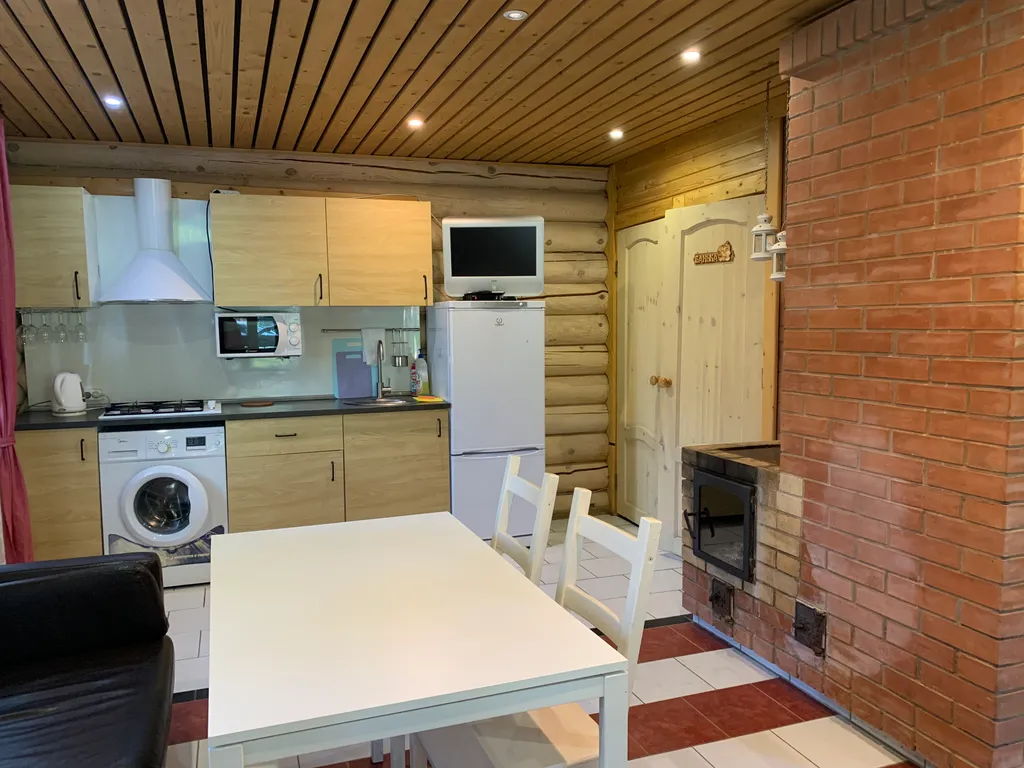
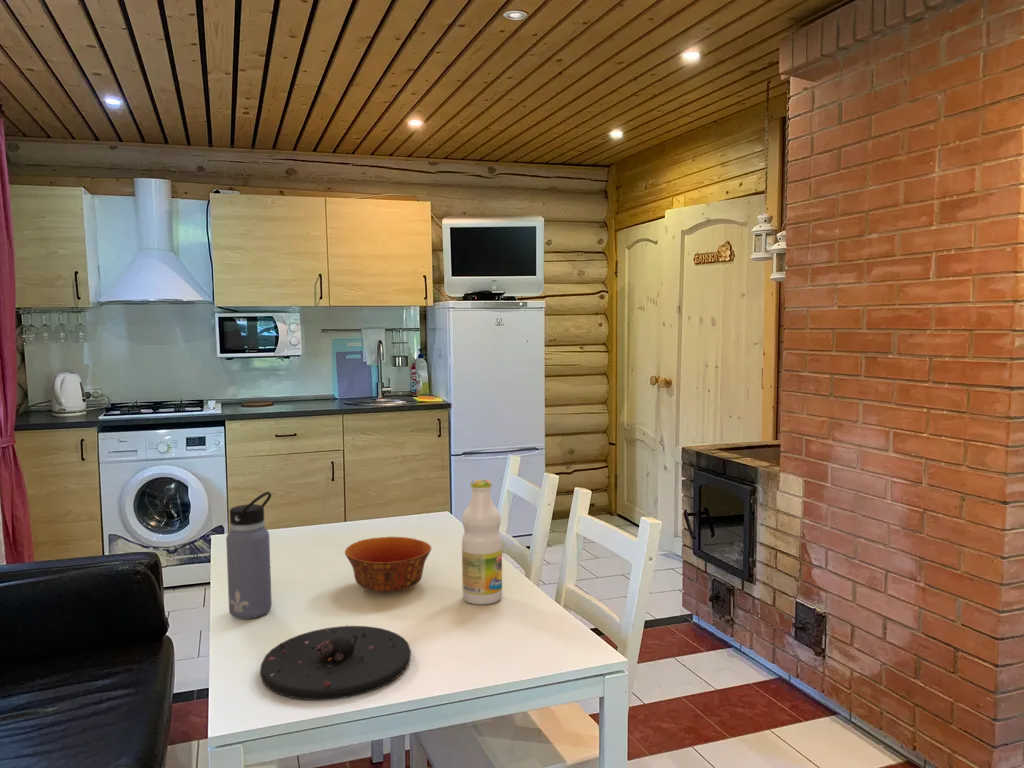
+ water bottle (250, 552)
+ bottle (481, 540)
+ bowl (389, 567)
+ plate (337, 648)
